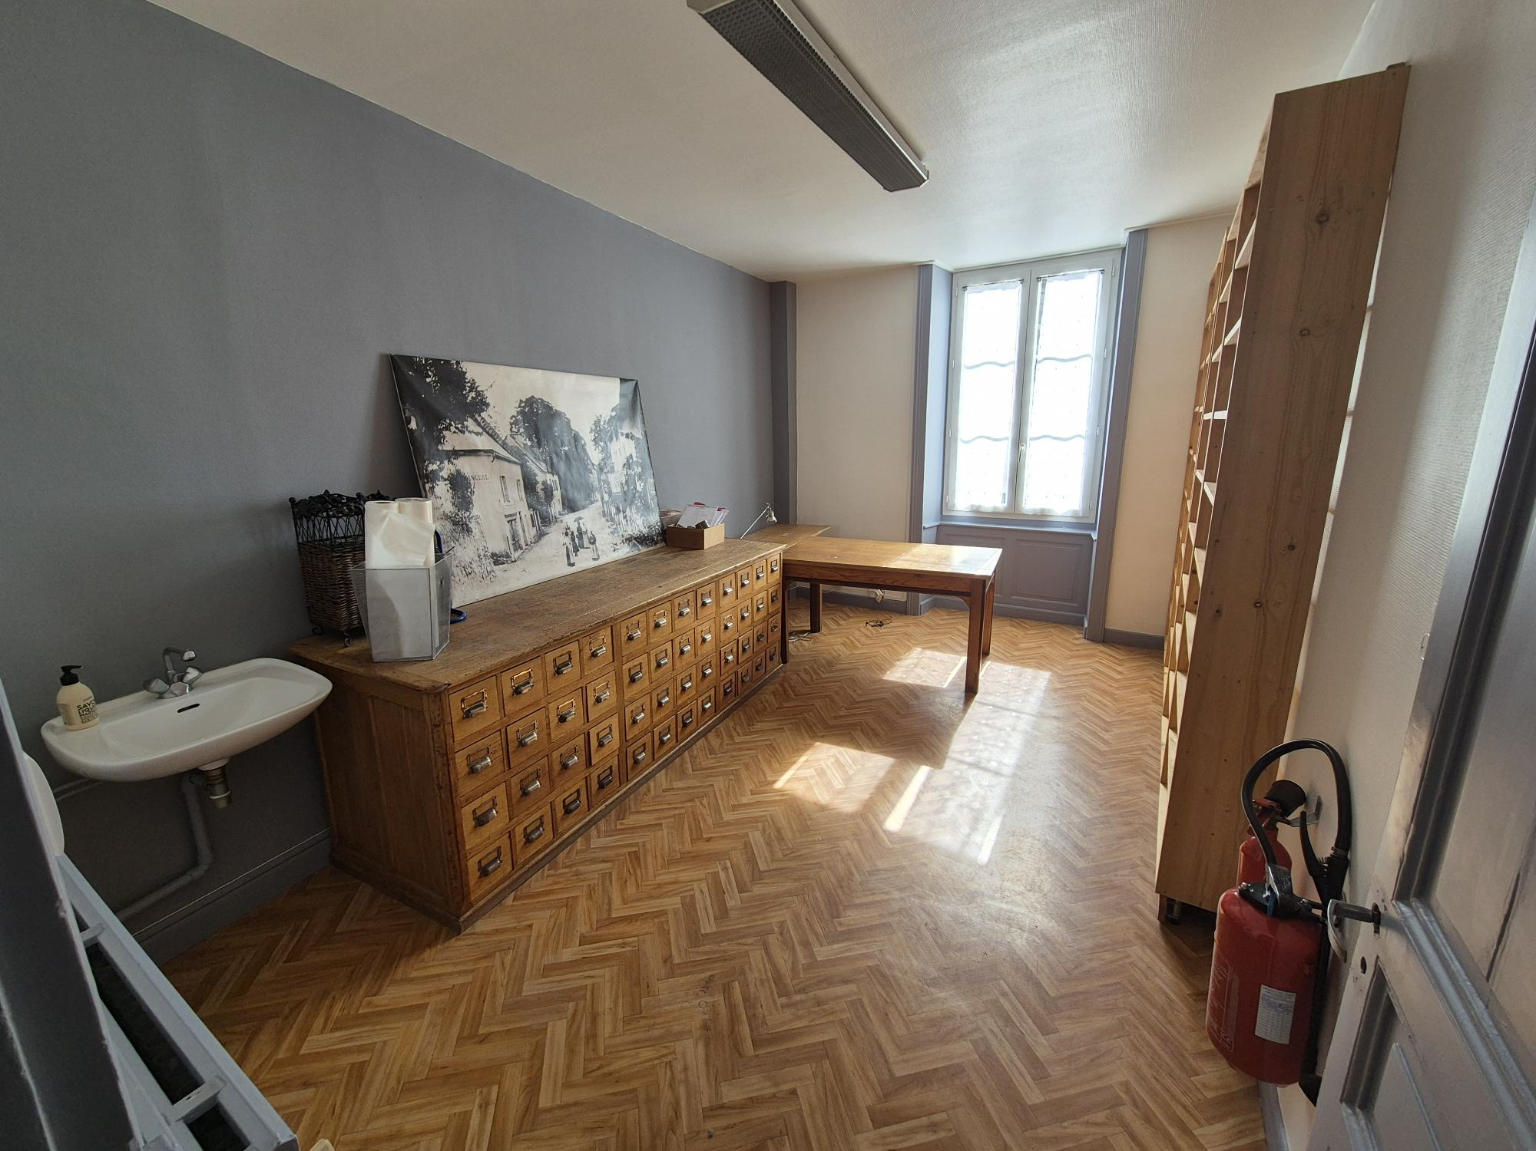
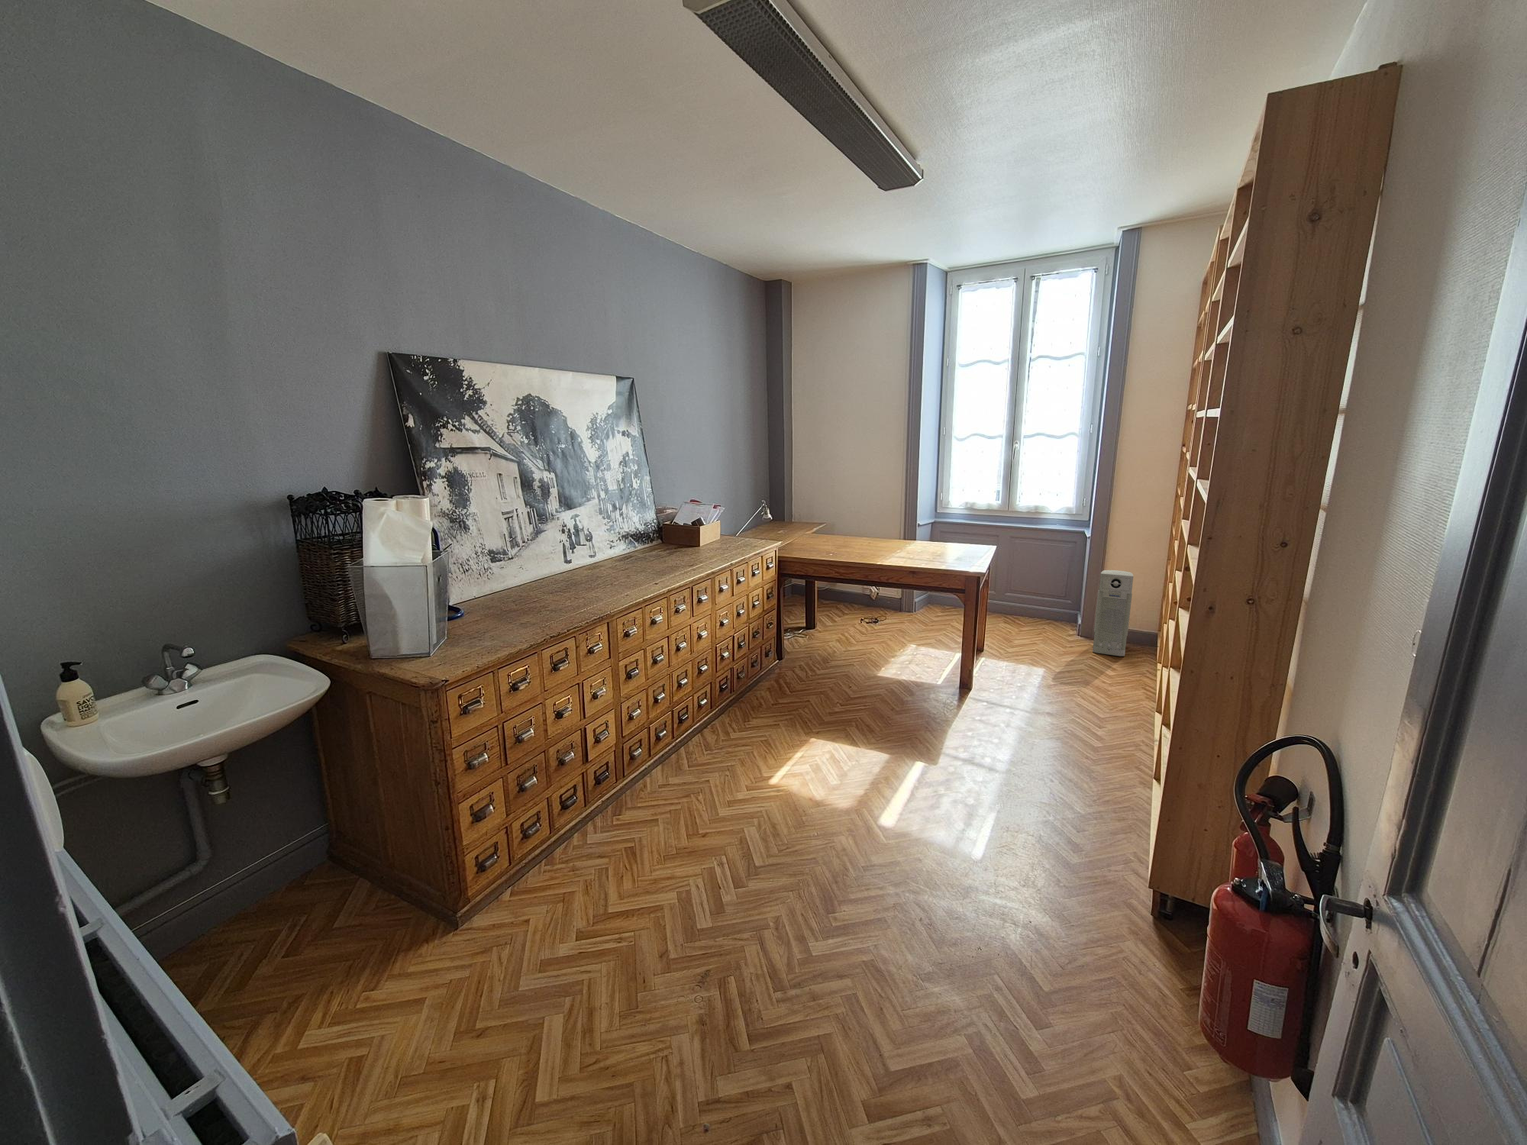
+ air purifier (1112, 611)
